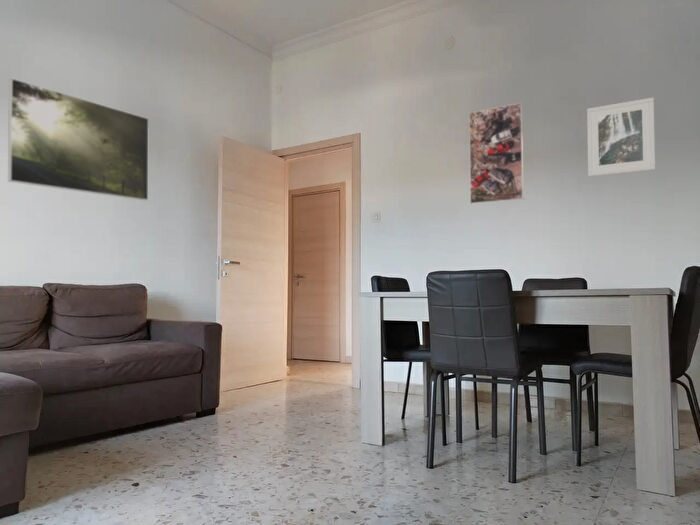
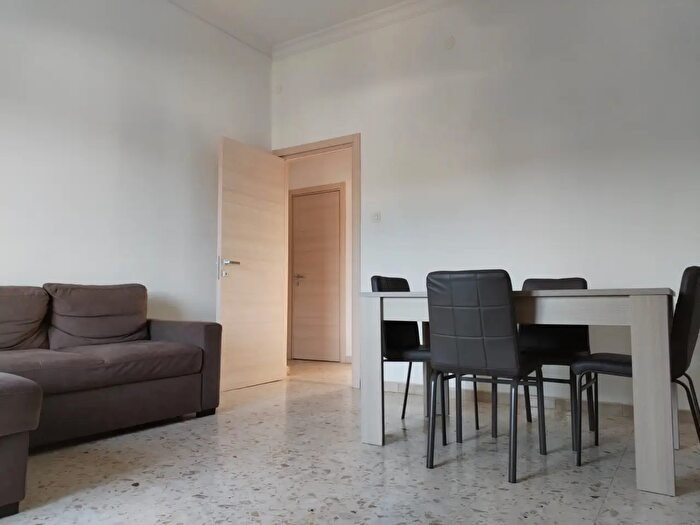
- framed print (495, 154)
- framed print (86, 146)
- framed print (620, 138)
